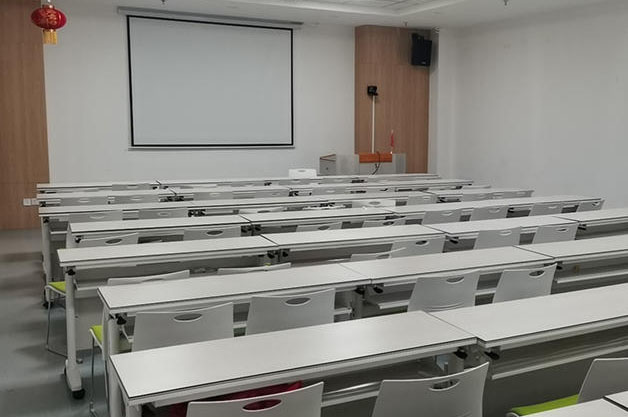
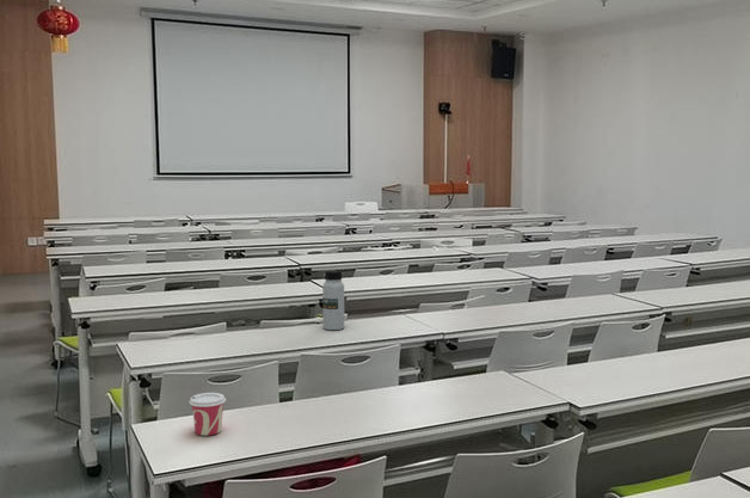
+ cup (208, 413)
+ water bottle (333, 299)
